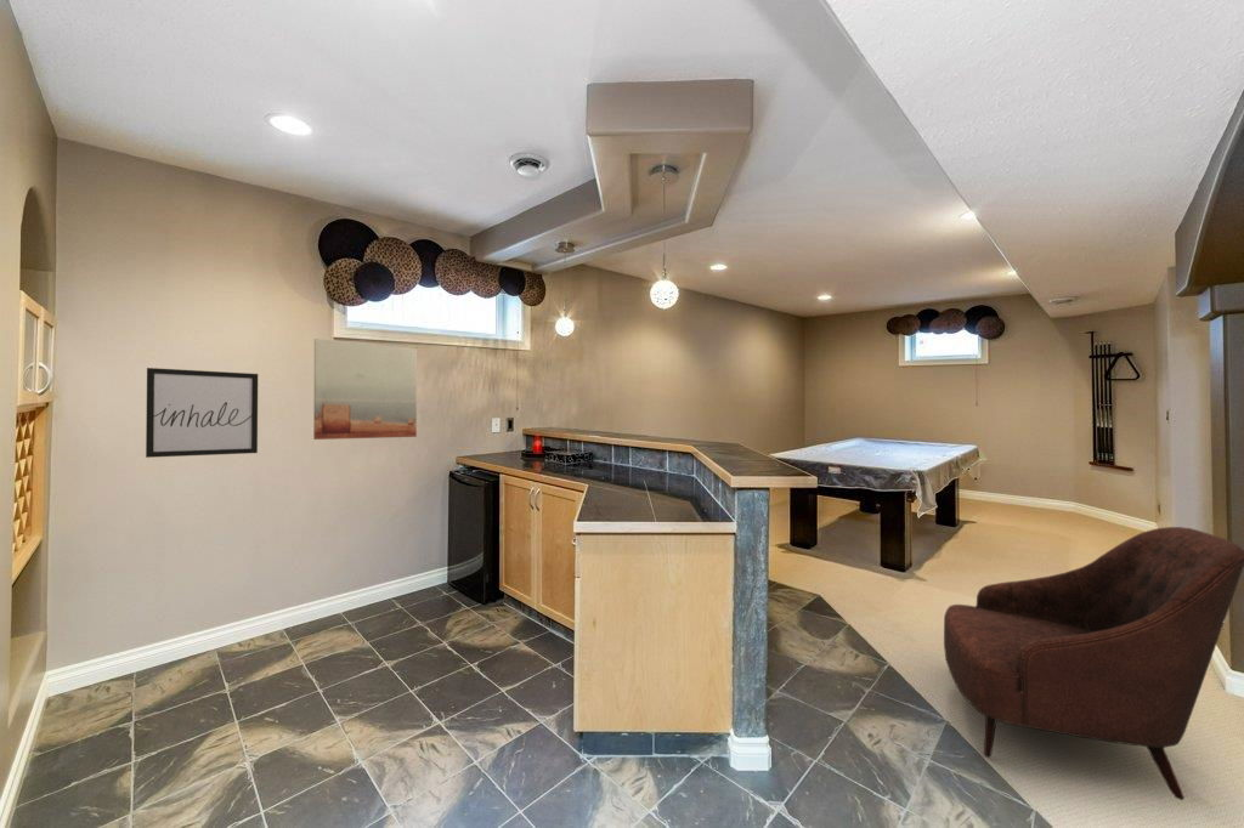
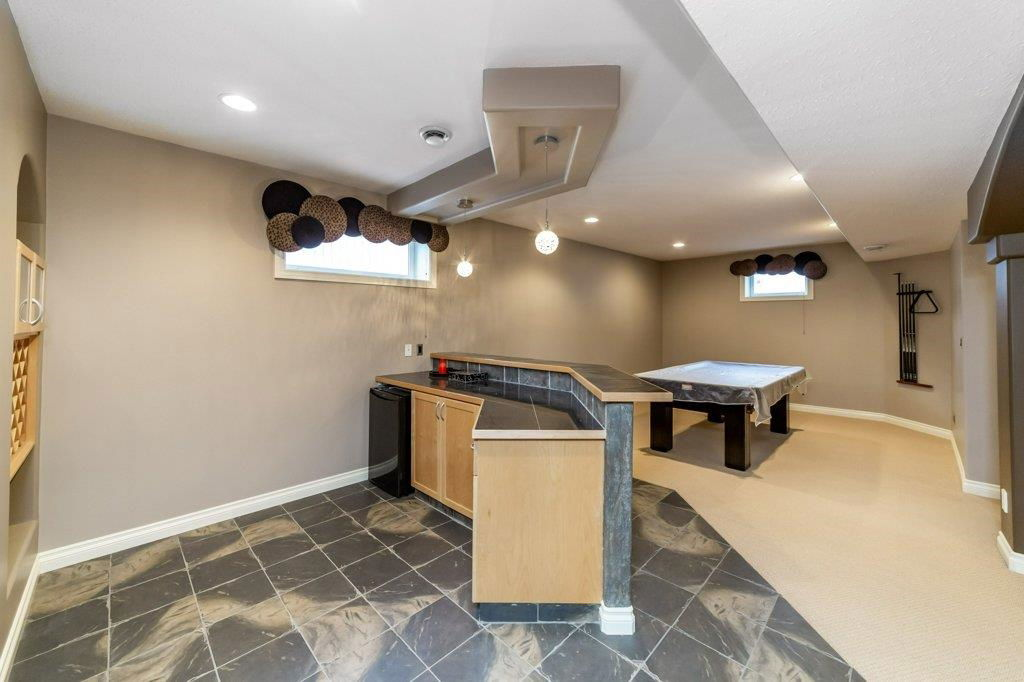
- wall art (368, 391)
- armchair (1070, 628)
- wall art (205, 413)
